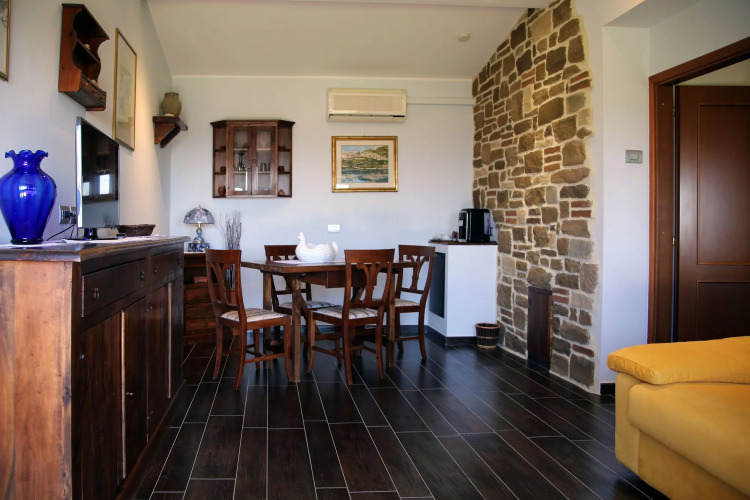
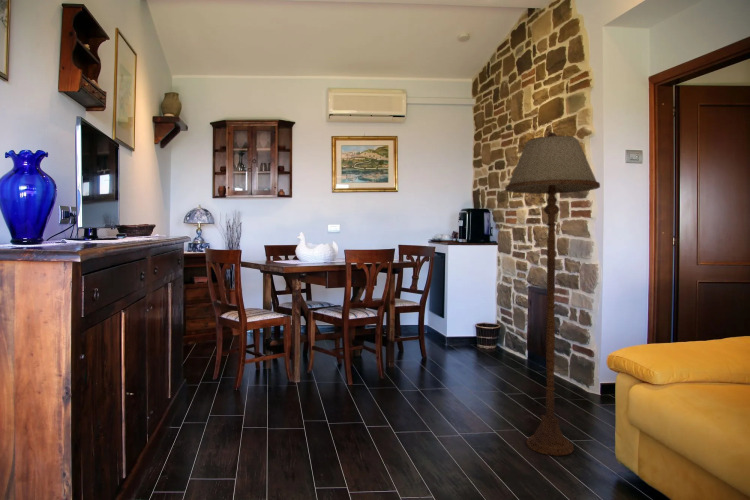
+ floor lamp (550, 289)
